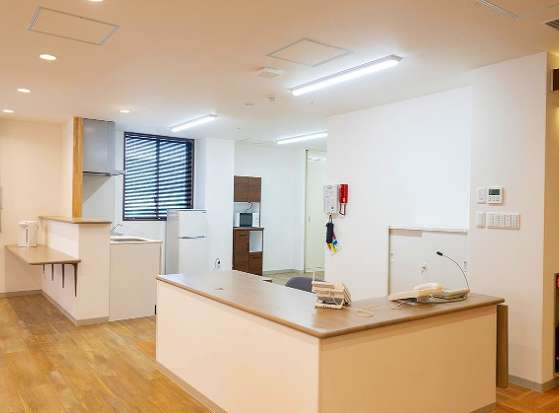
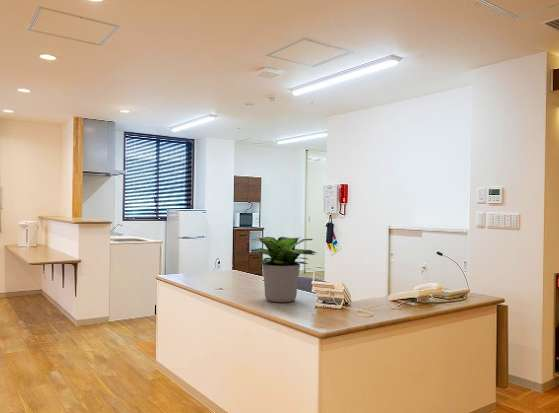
+ potted plant (286, 269)
